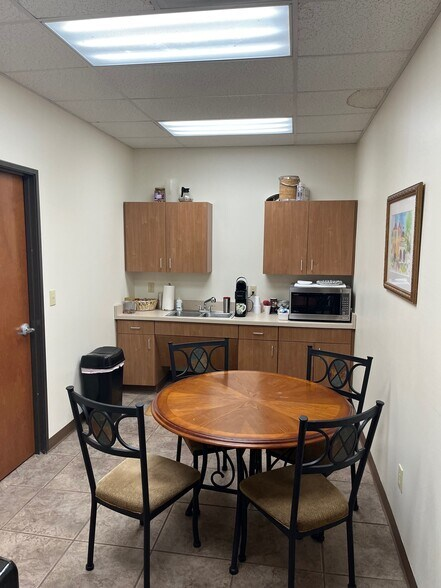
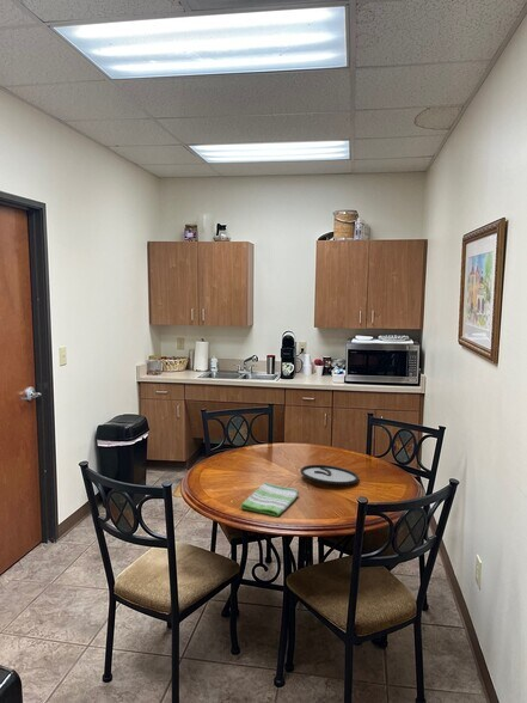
+ dish towel (270, 497)
+ plate (329, 473)
